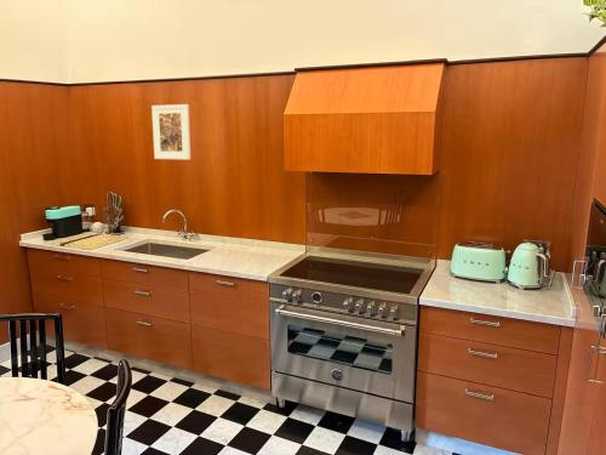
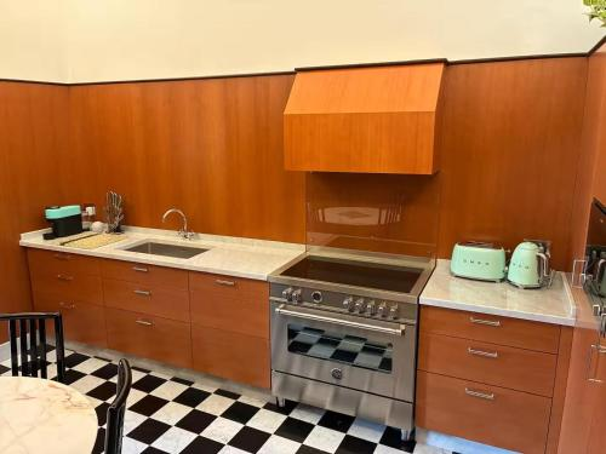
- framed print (171, 132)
